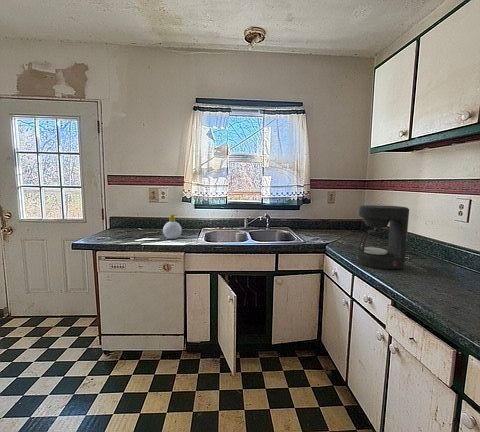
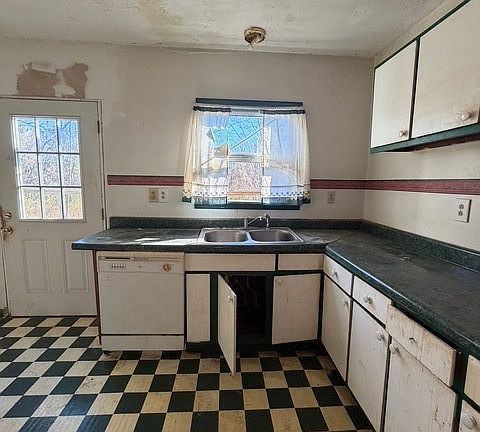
- soap bottle (172, 226)
- coffee maker (380, 234)
